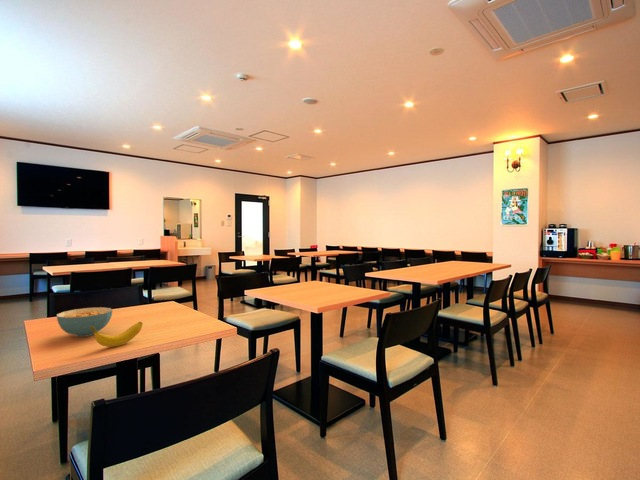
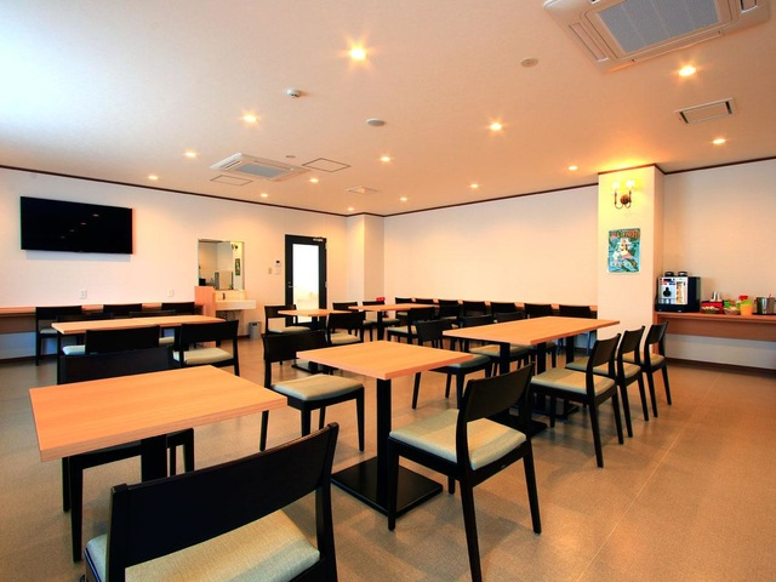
- banana (118, 334)
- cereal bowl (85, 323)
